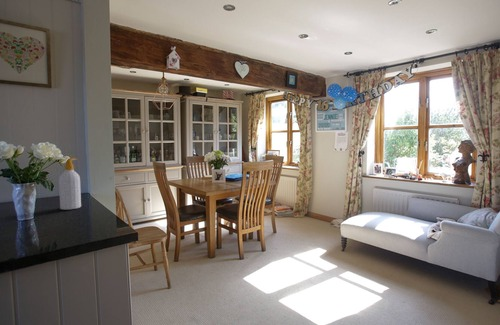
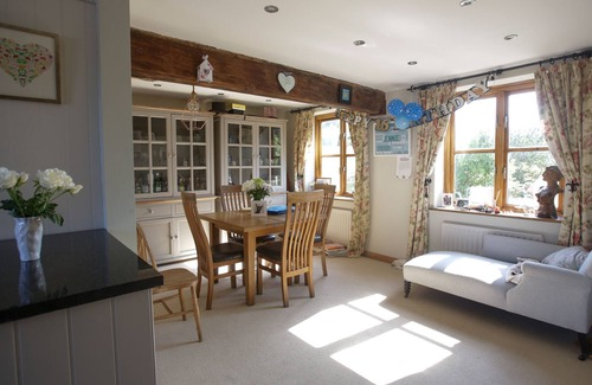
- soap bottle (70, 183)
